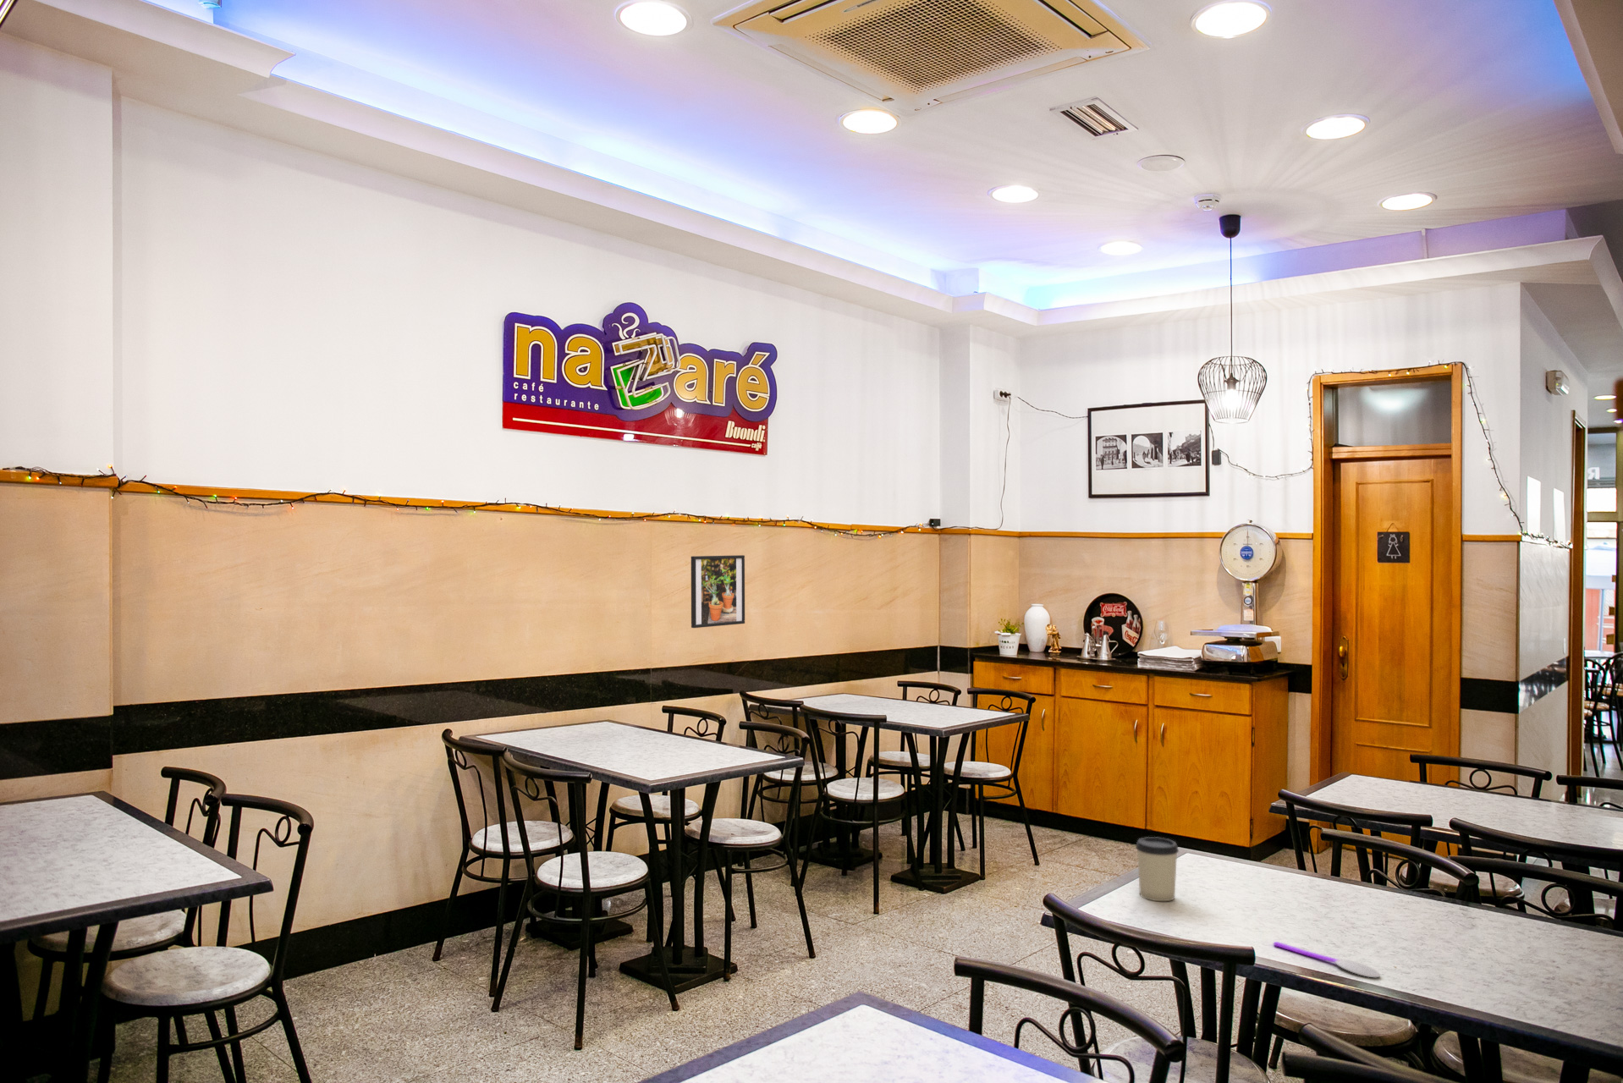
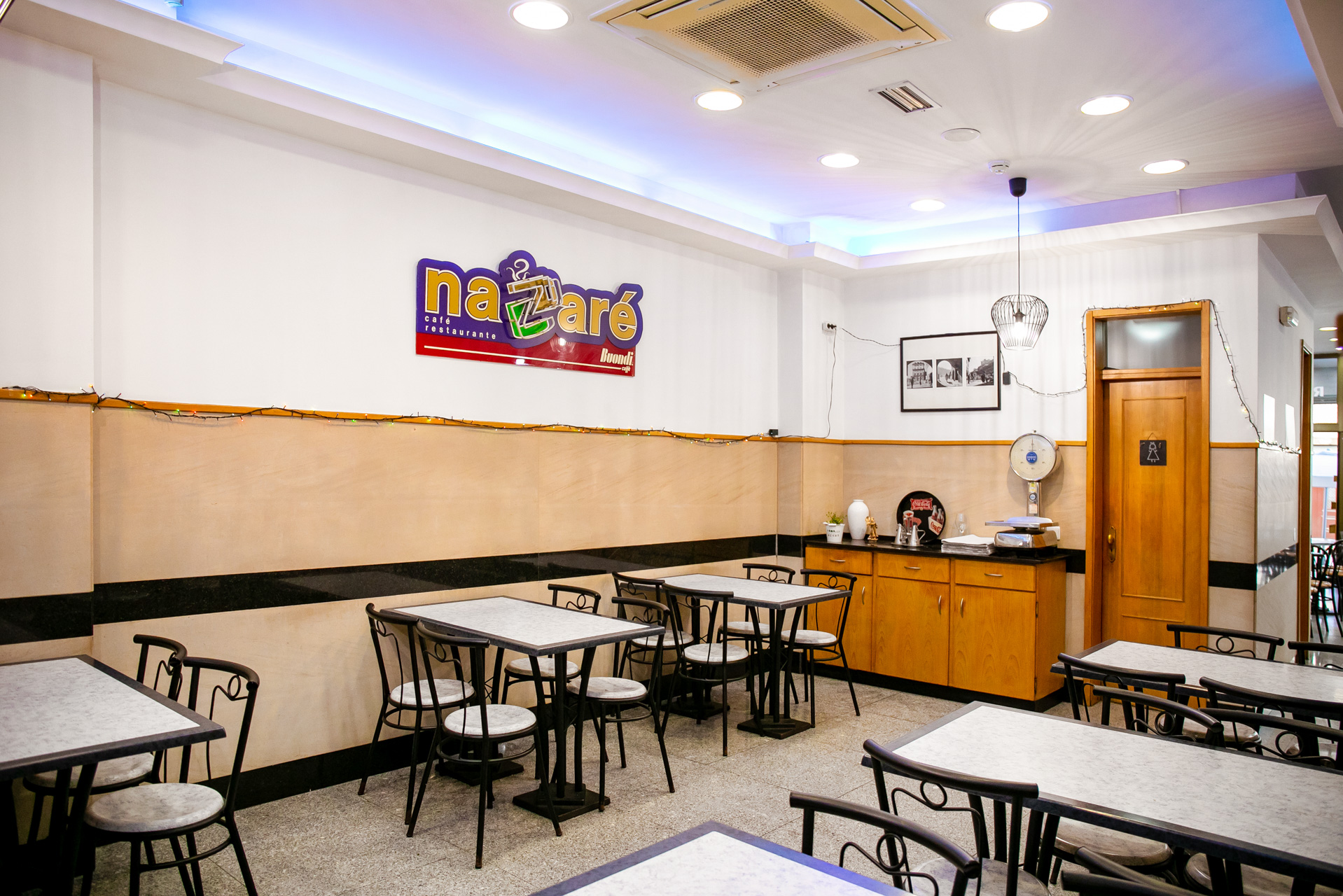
- spoon (1325, 957)
- cup (1157, 869)
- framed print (718, 591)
